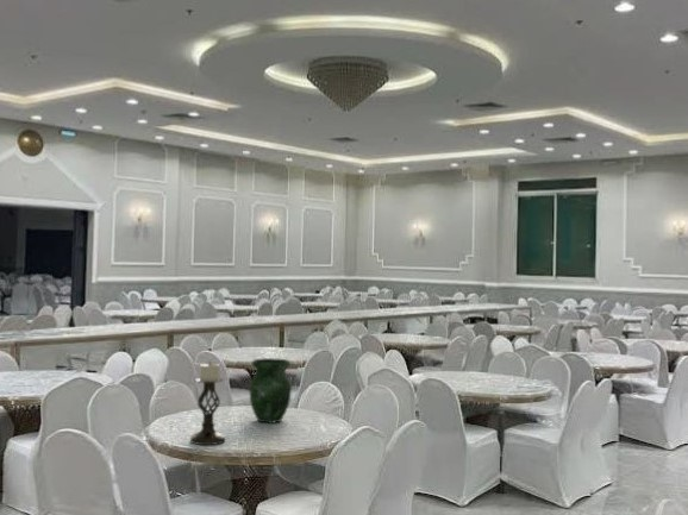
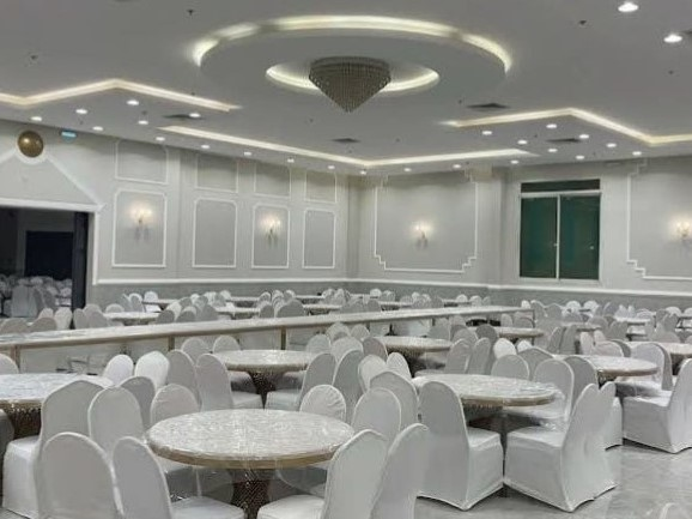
- candle holder (208, 401)
- vase (270, 390)
